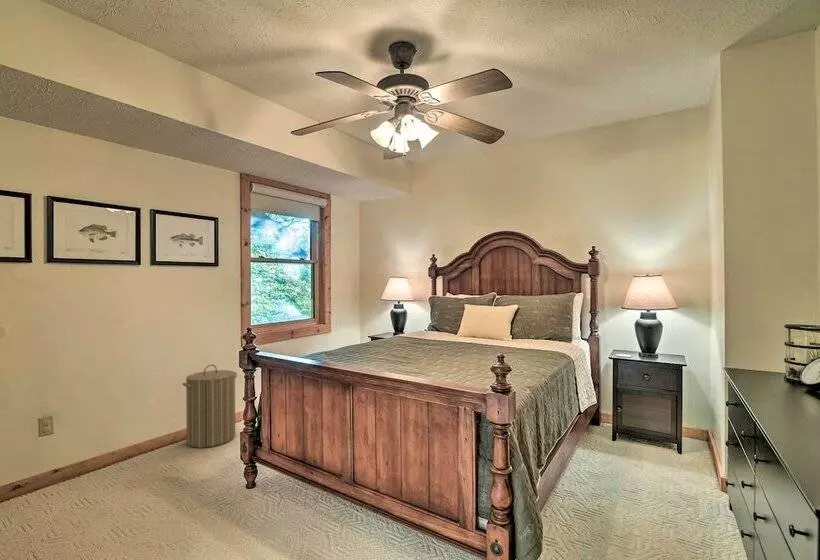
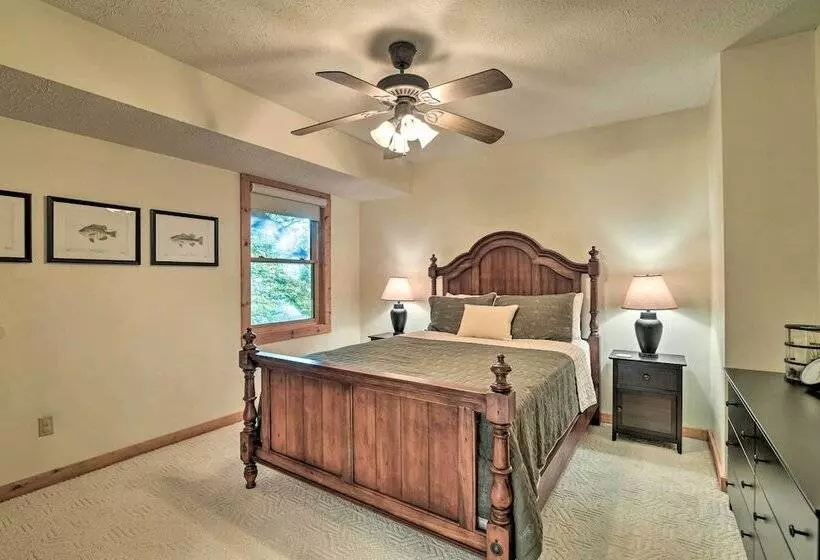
- laundry hamper (211, 401)
